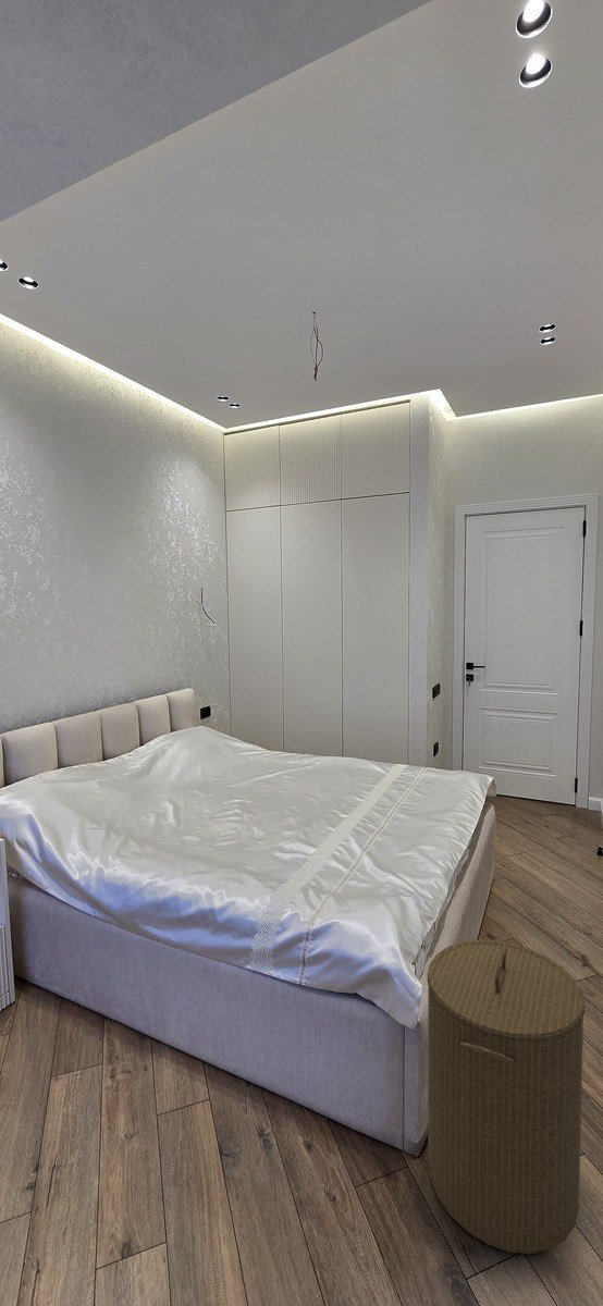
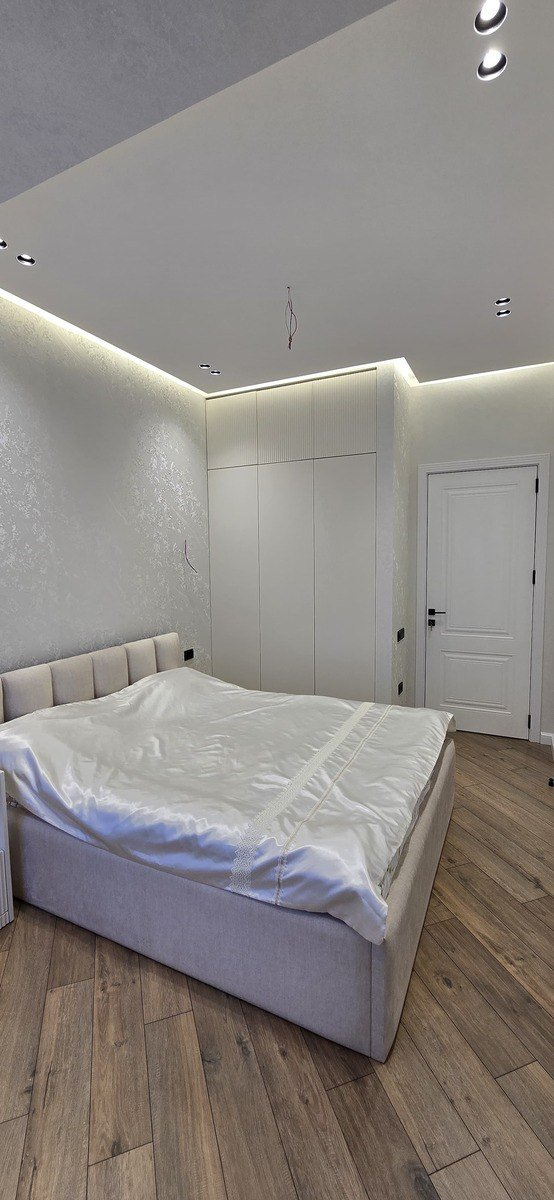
- laundry hamper (502, 1064)
